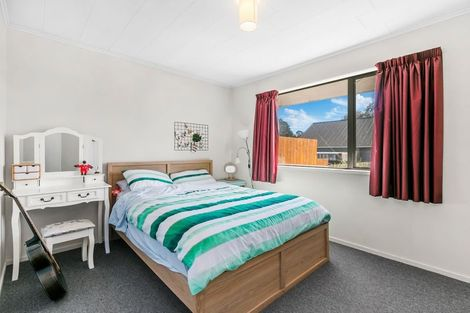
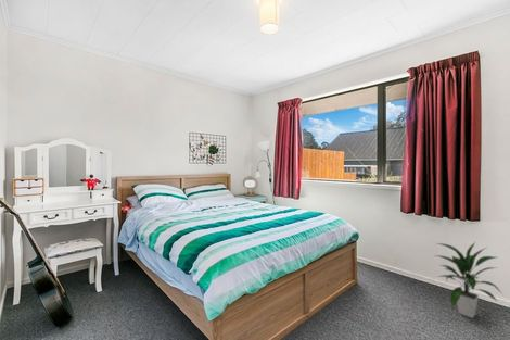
+ indoor plant (464, 277)
